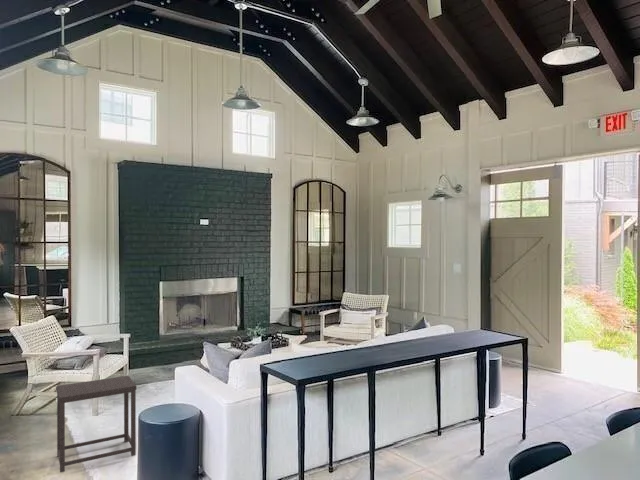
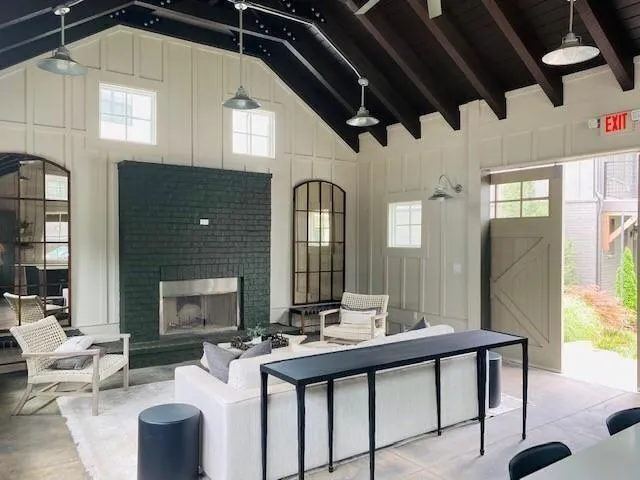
- side table (102, 438)
